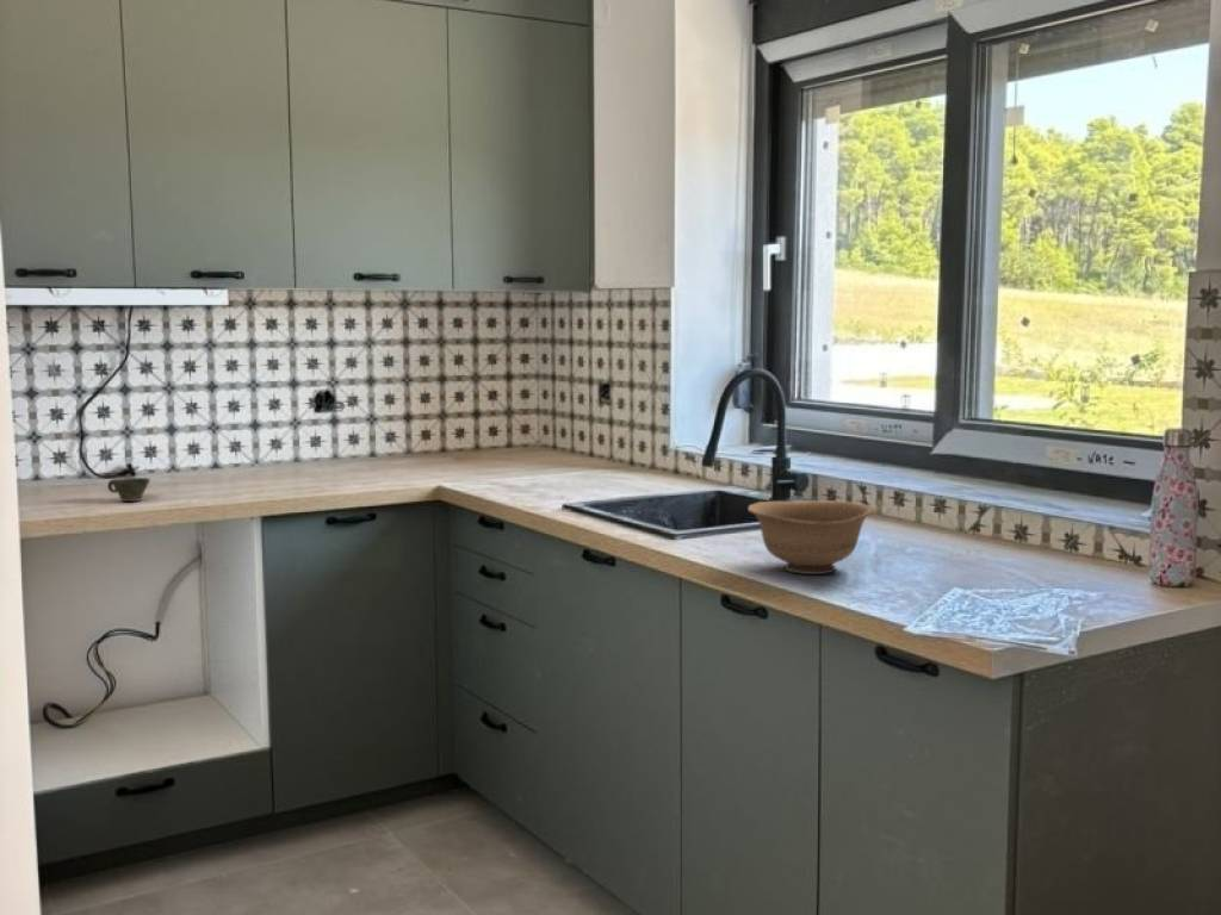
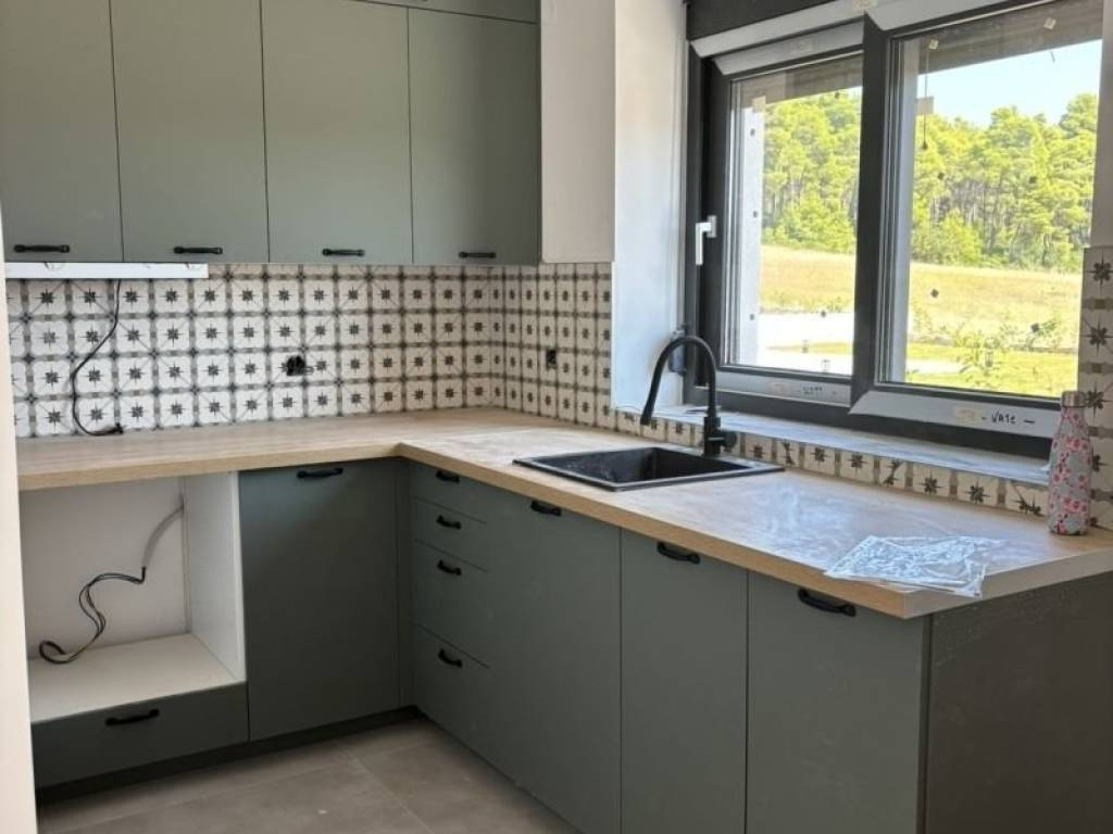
- cup (129, 488)
- bowl (810, 537)
